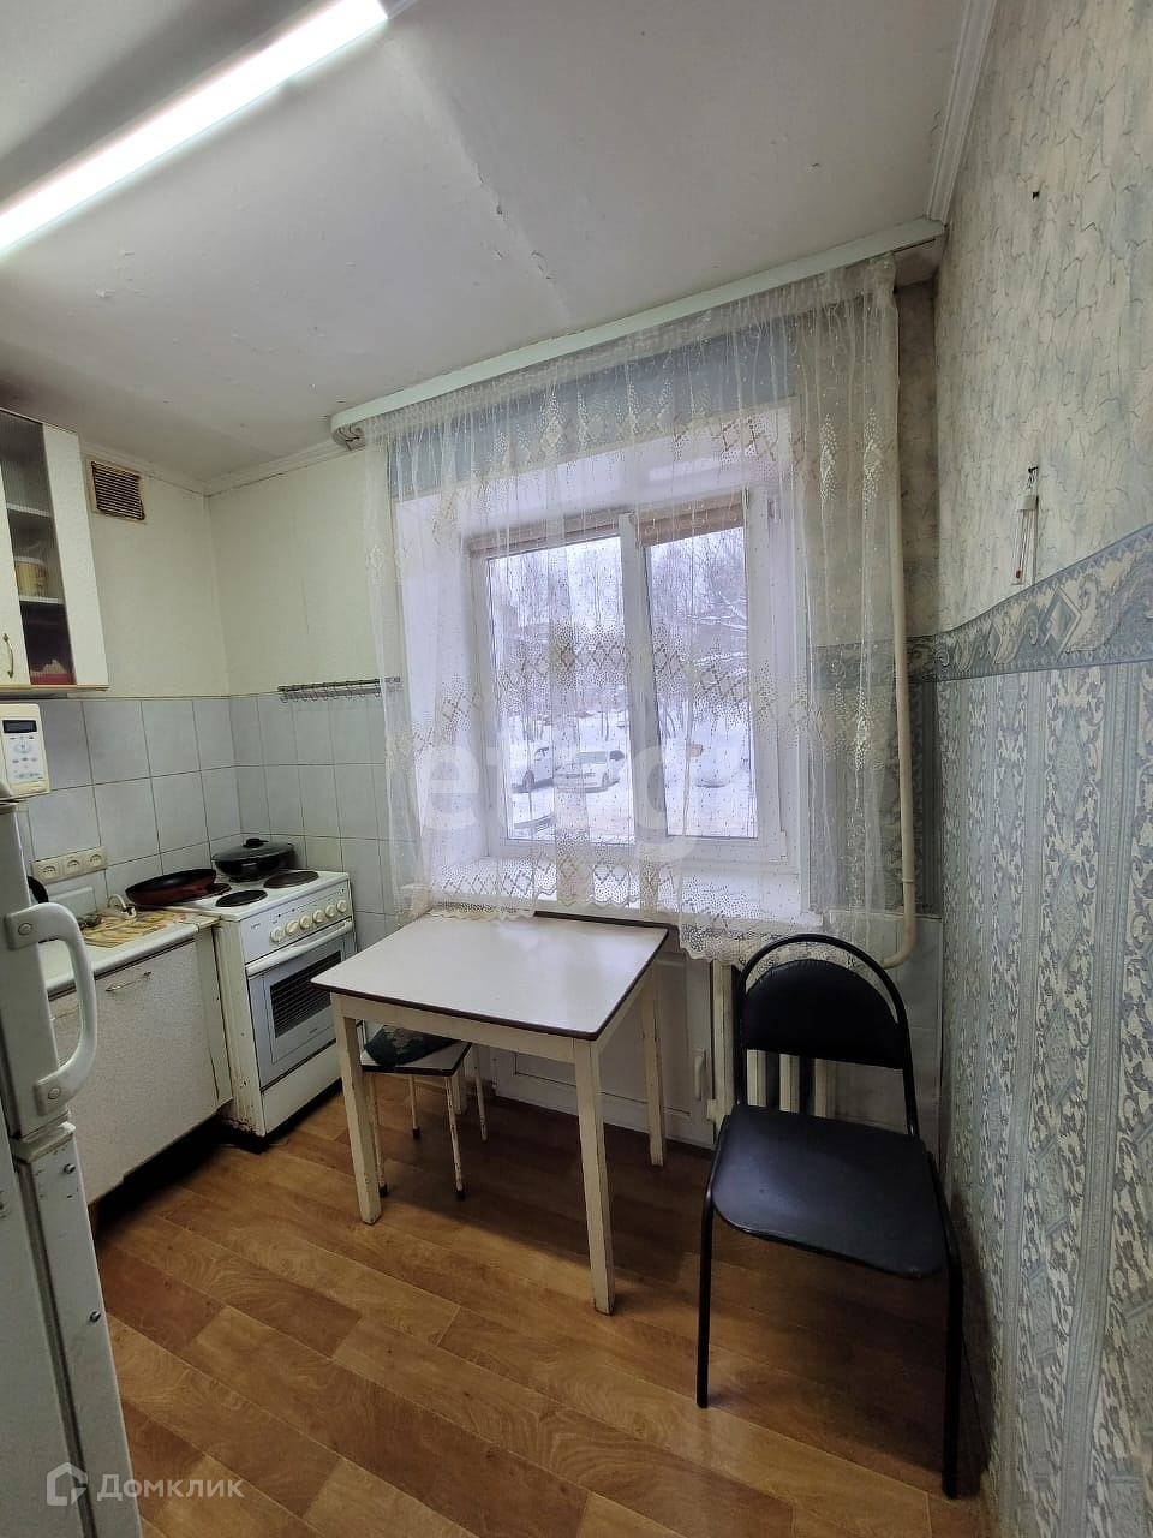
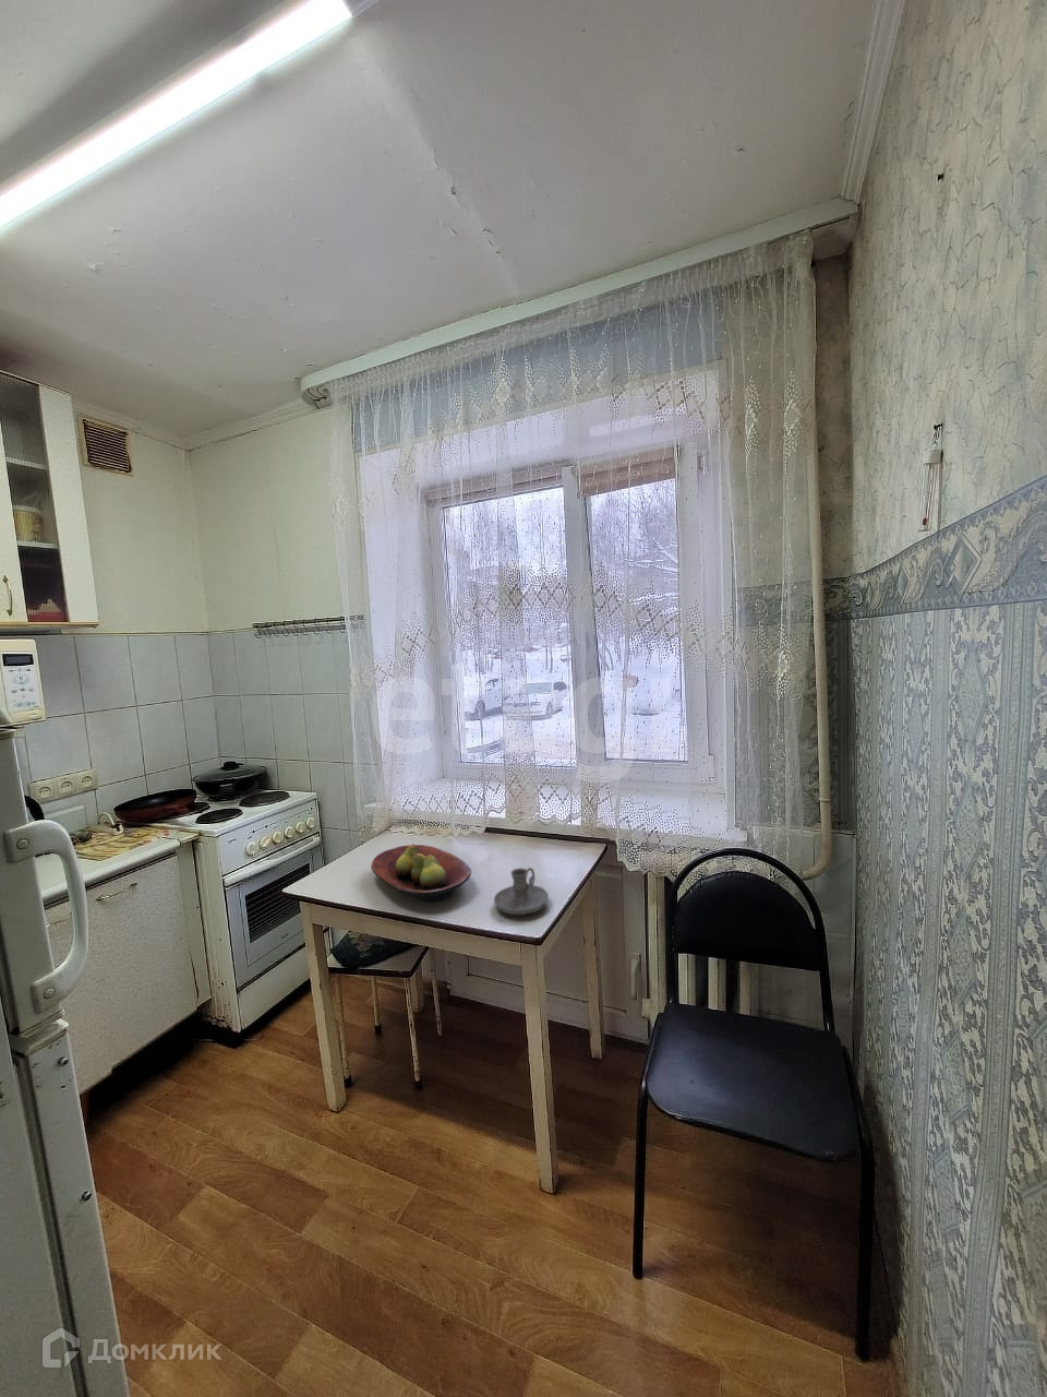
+ fruit bowl (419, 868)
+ candle holder (522, 887)
